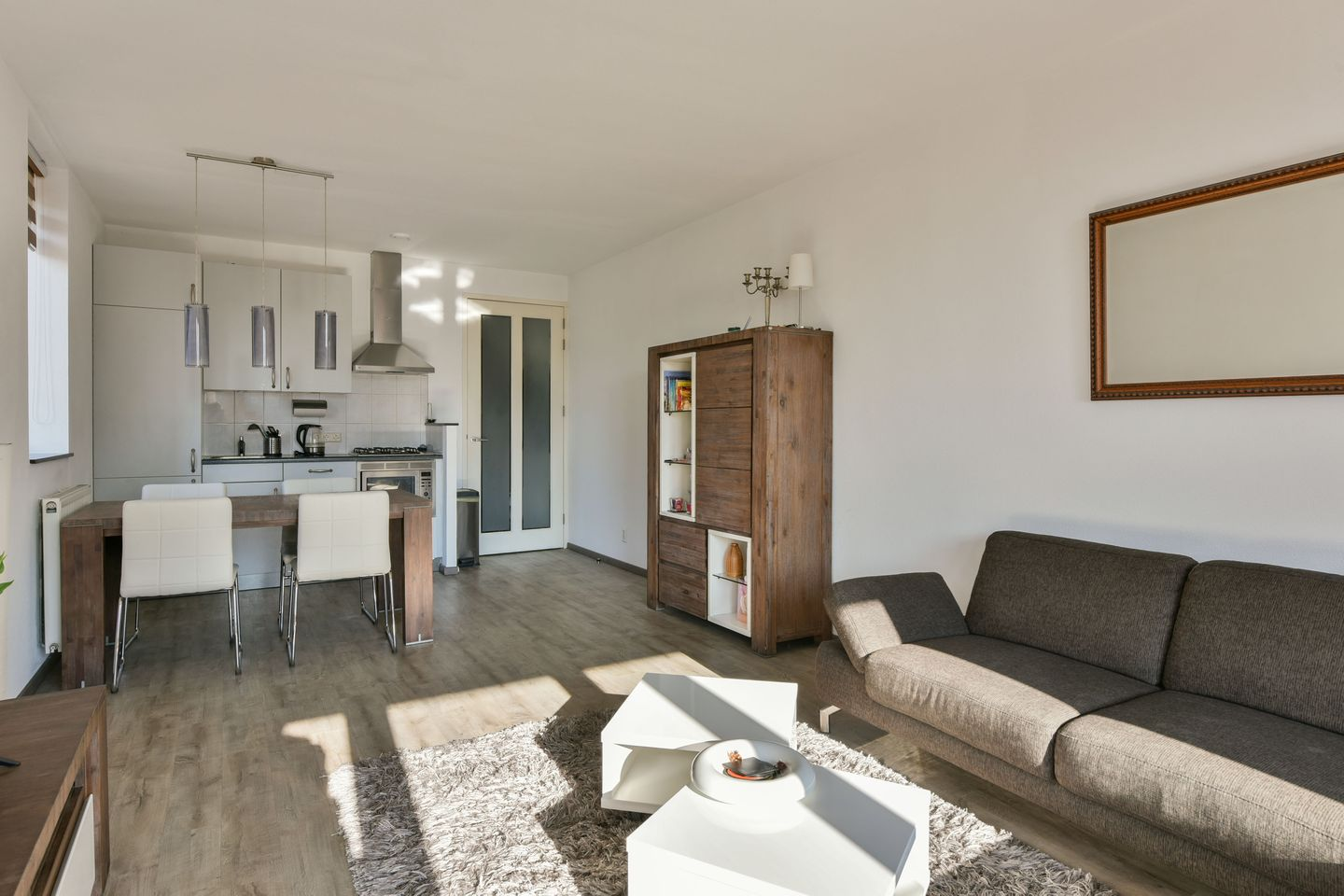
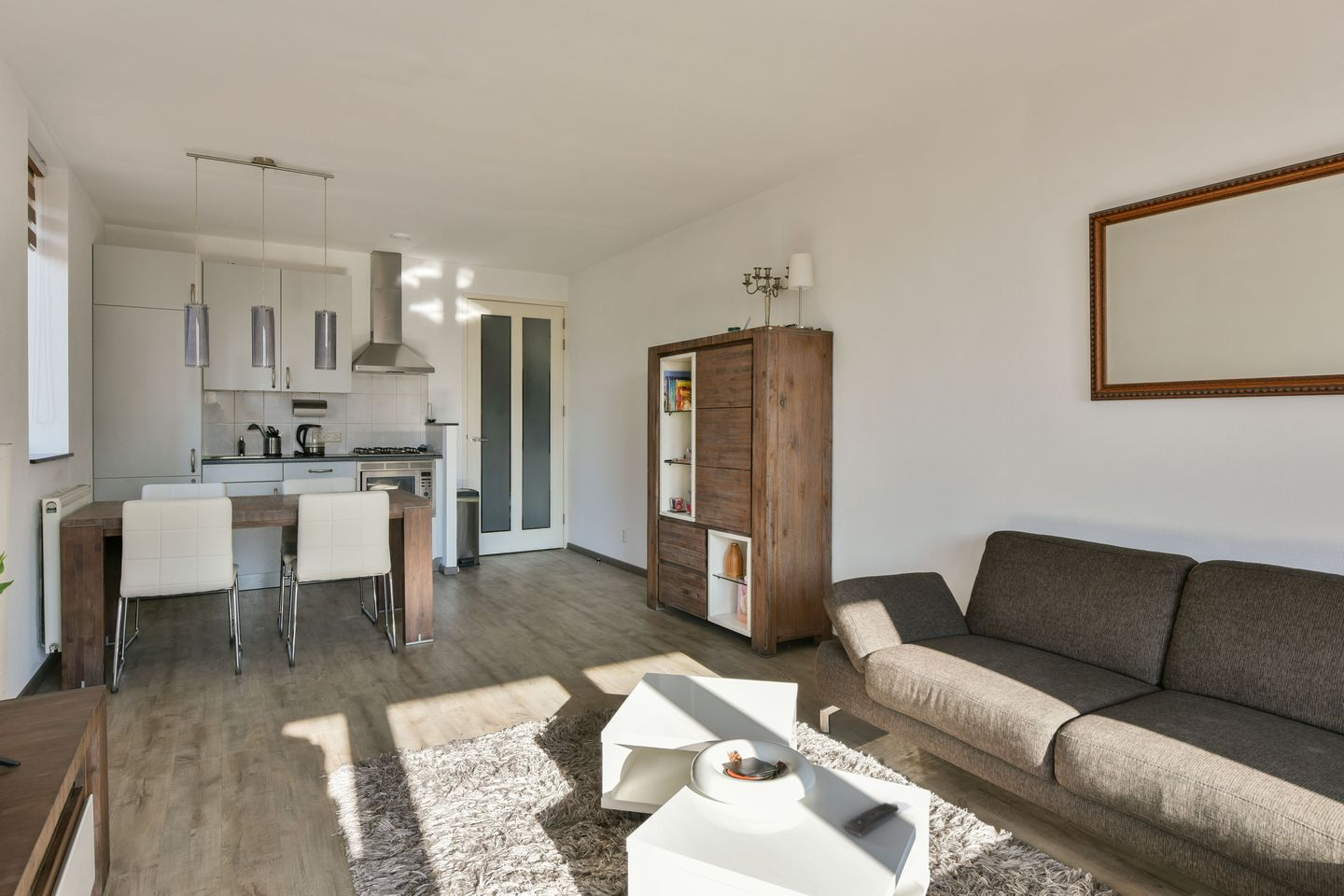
+ remote control (874, 817)
